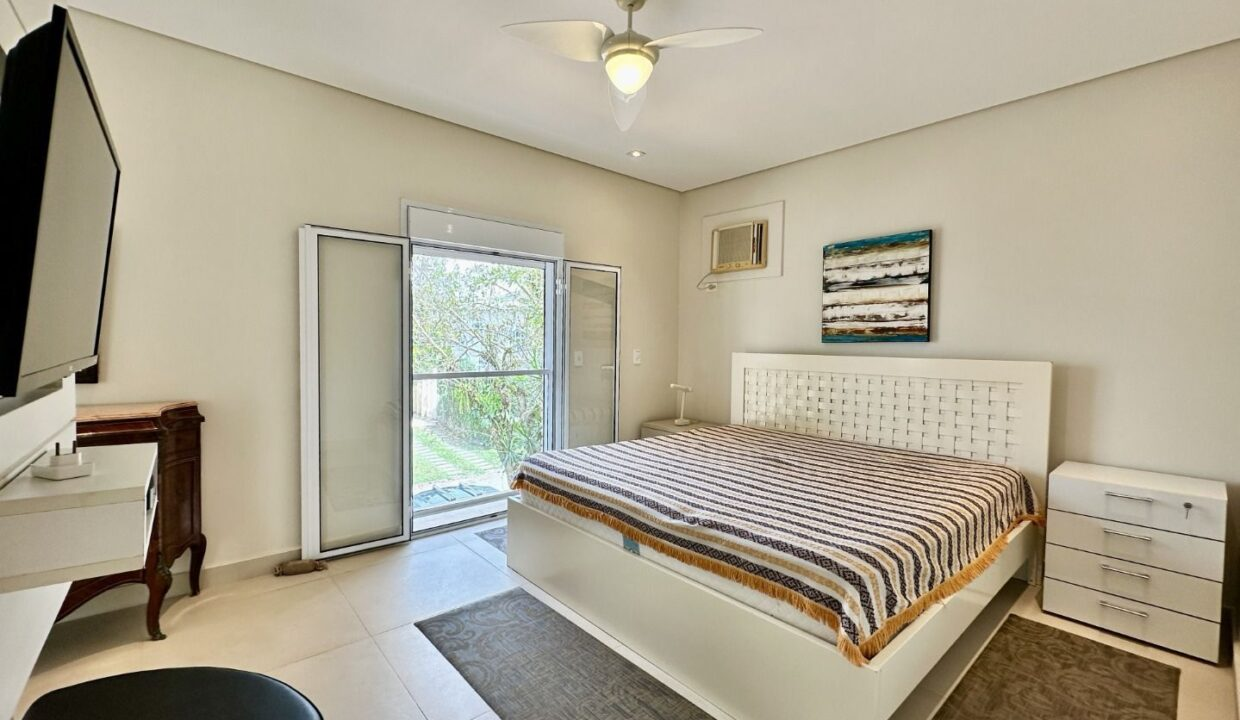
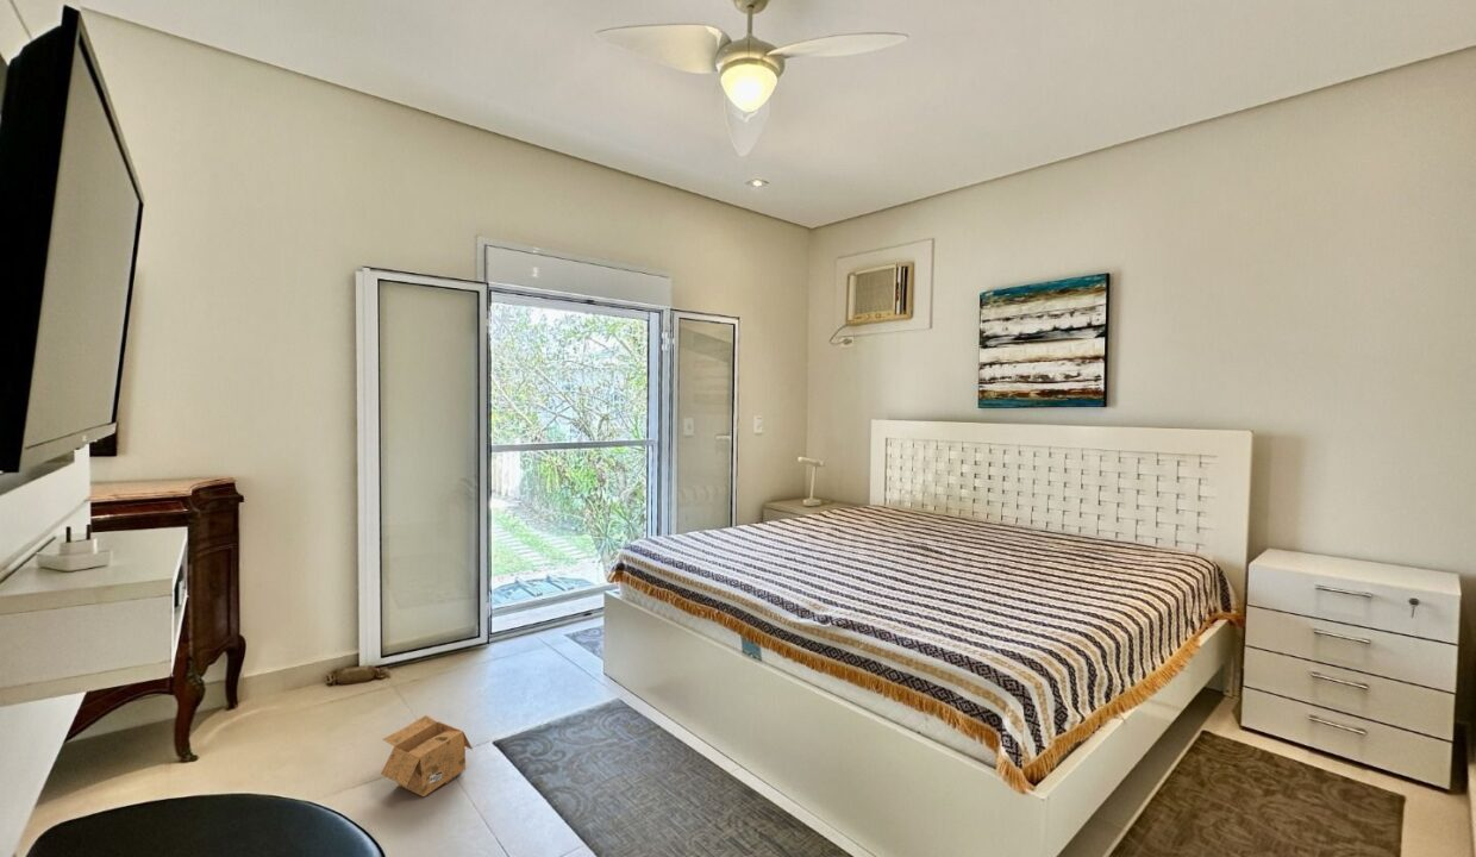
+ carton (426, 756)
